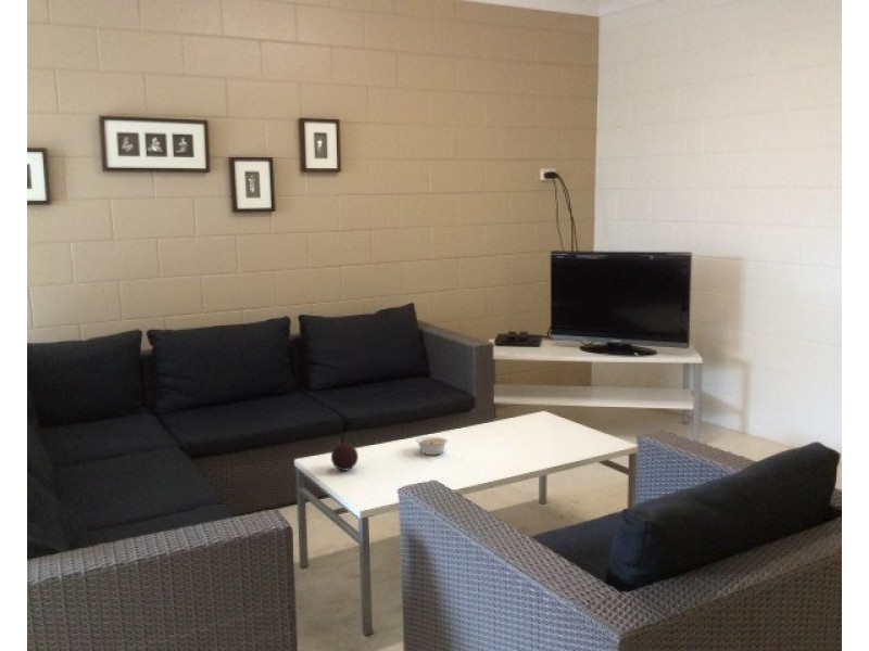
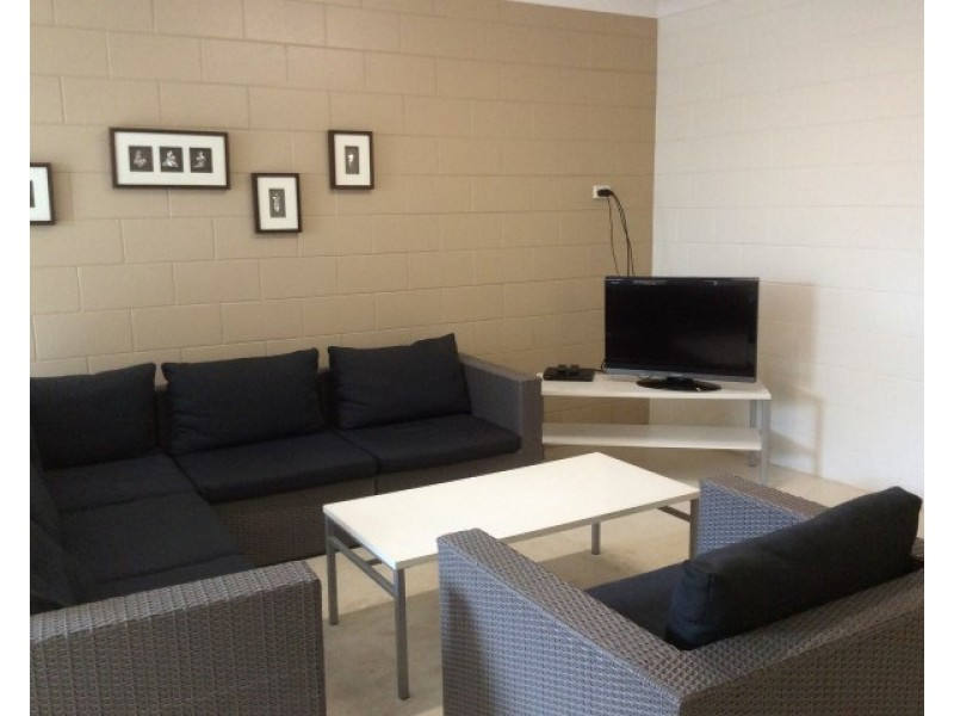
- legume (432, 445)
- decorative ball (344, 457)
